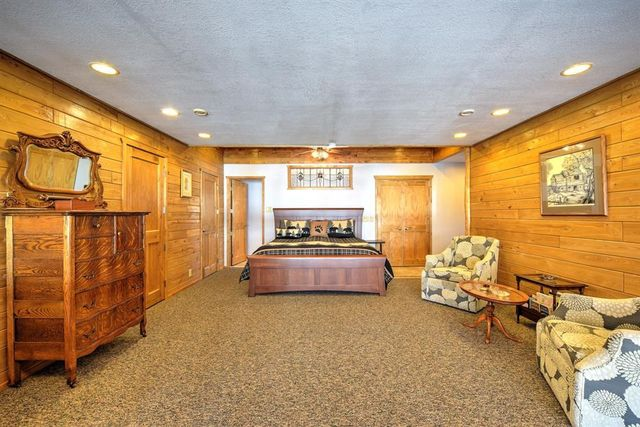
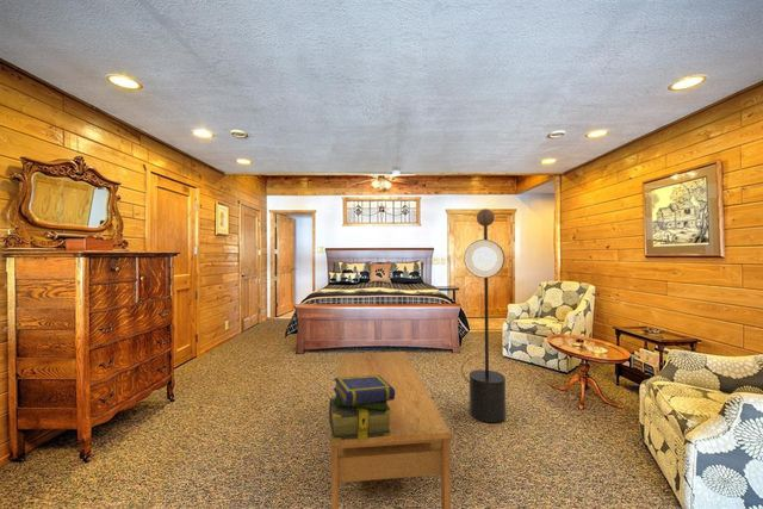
+ coffee table (390, 415)
+ floor lamp (485, 299)
+ stack of books (361, 402)
